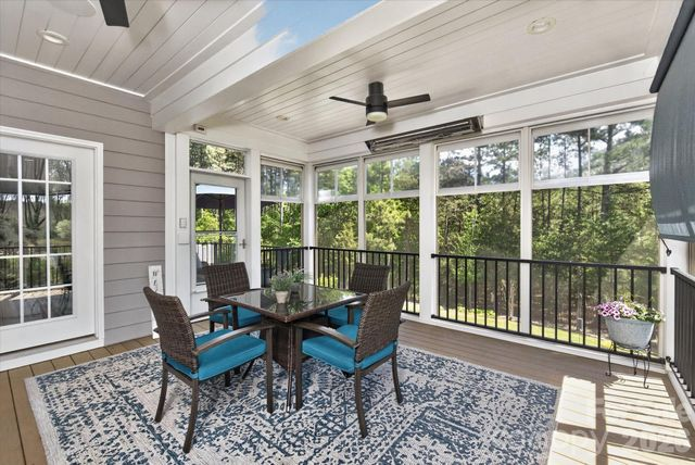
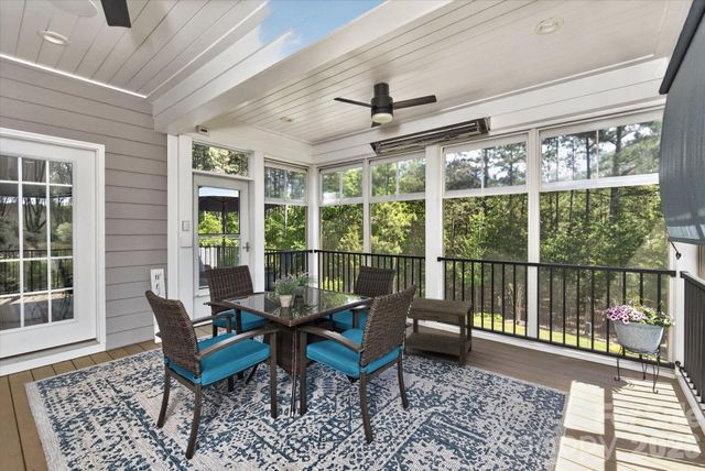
+ side table (434, 333)
